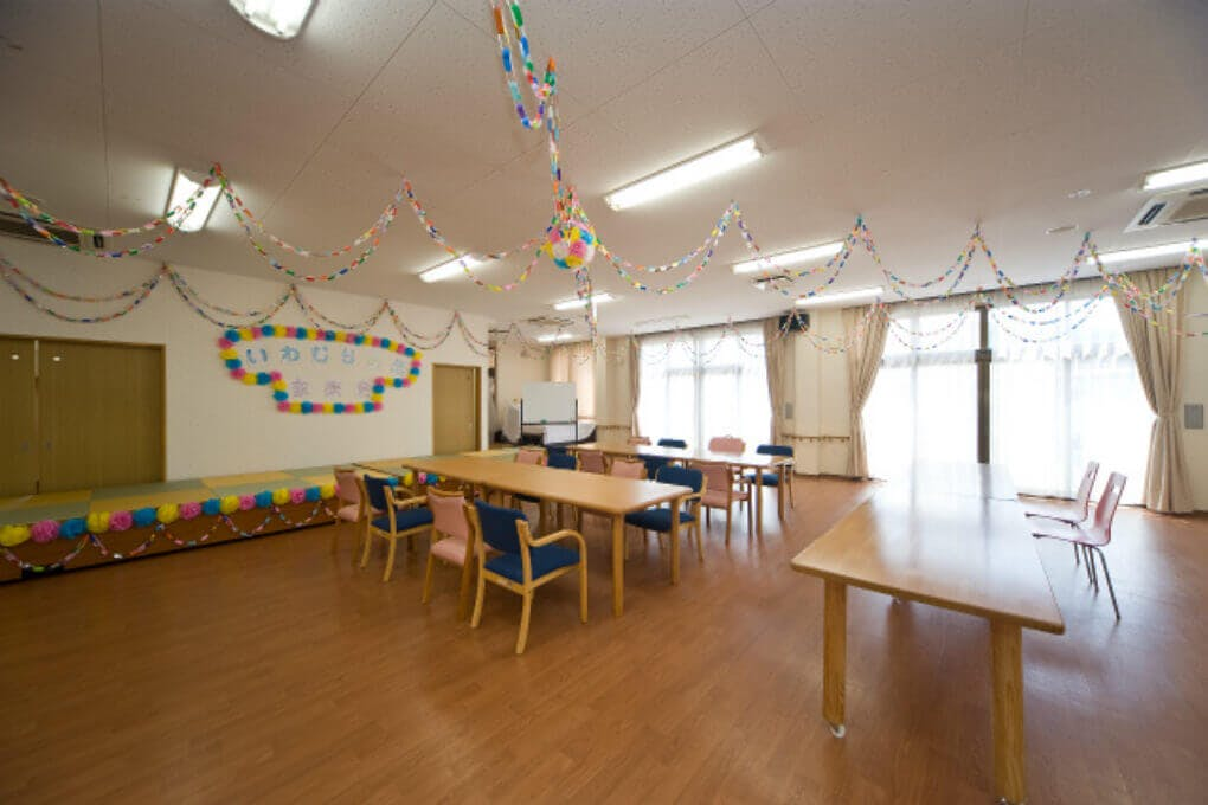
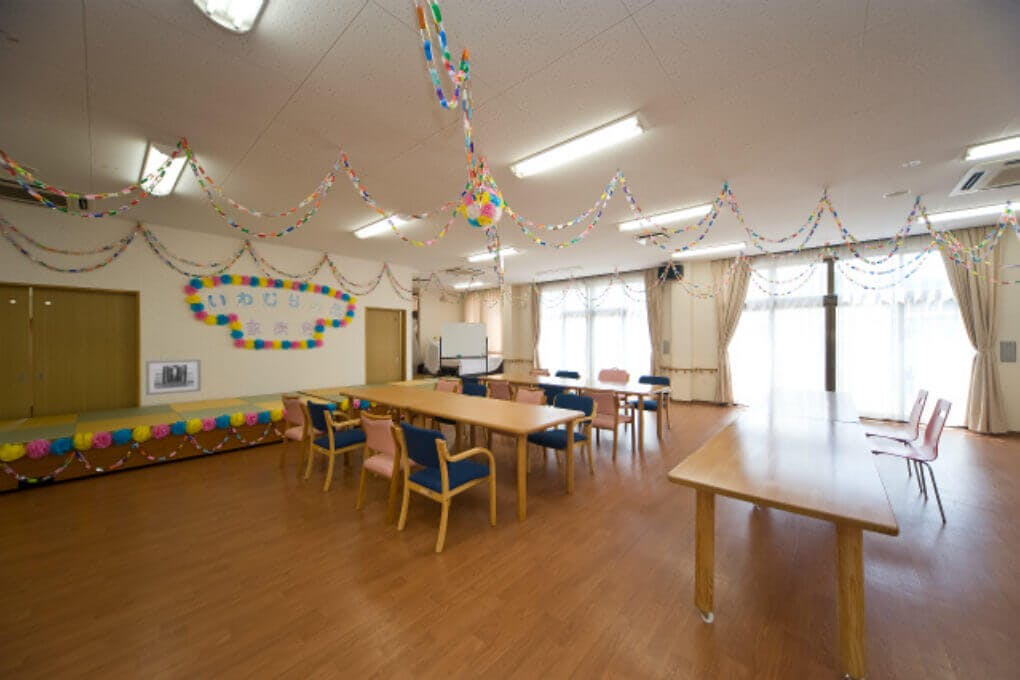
+ wall art (174, 376)
